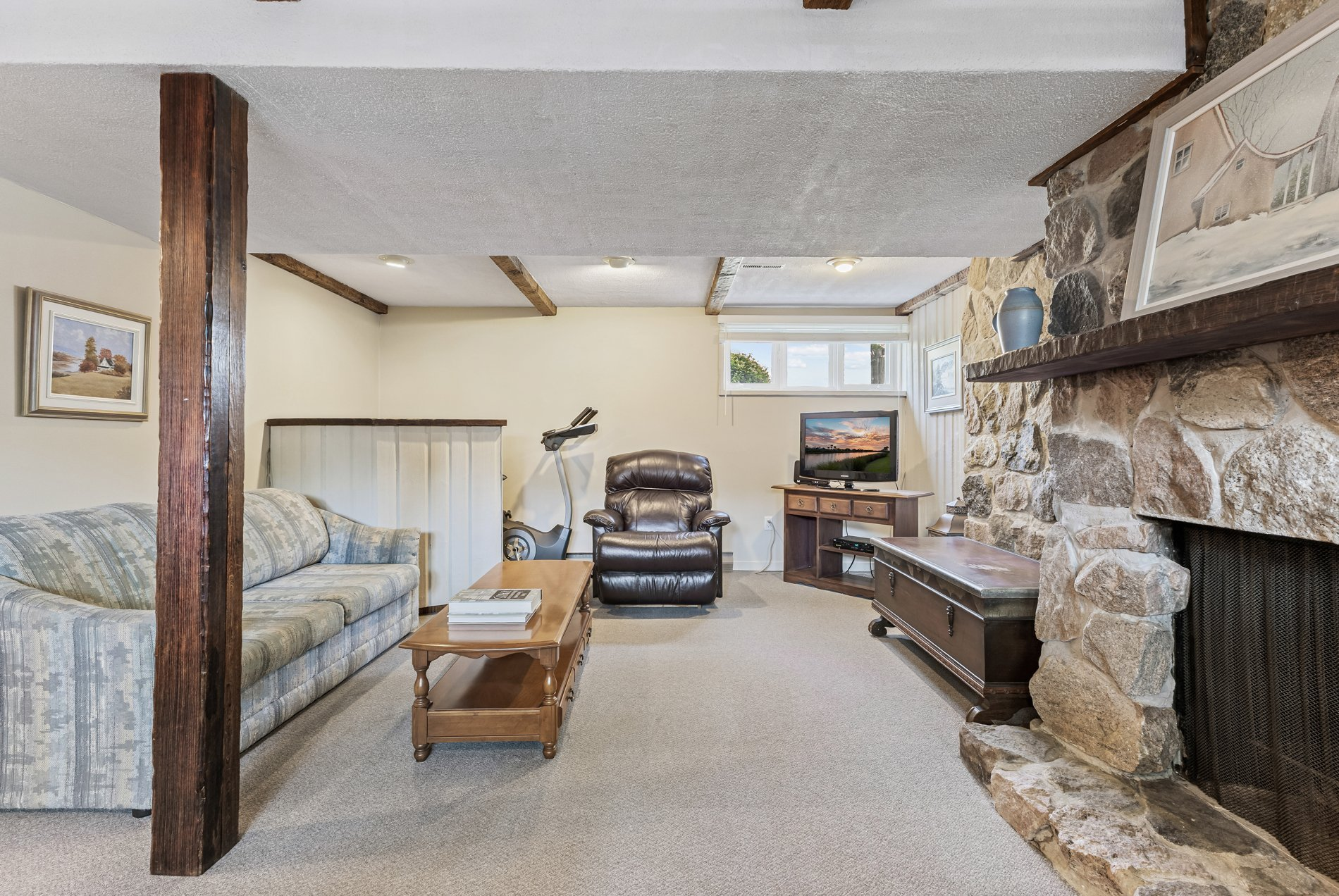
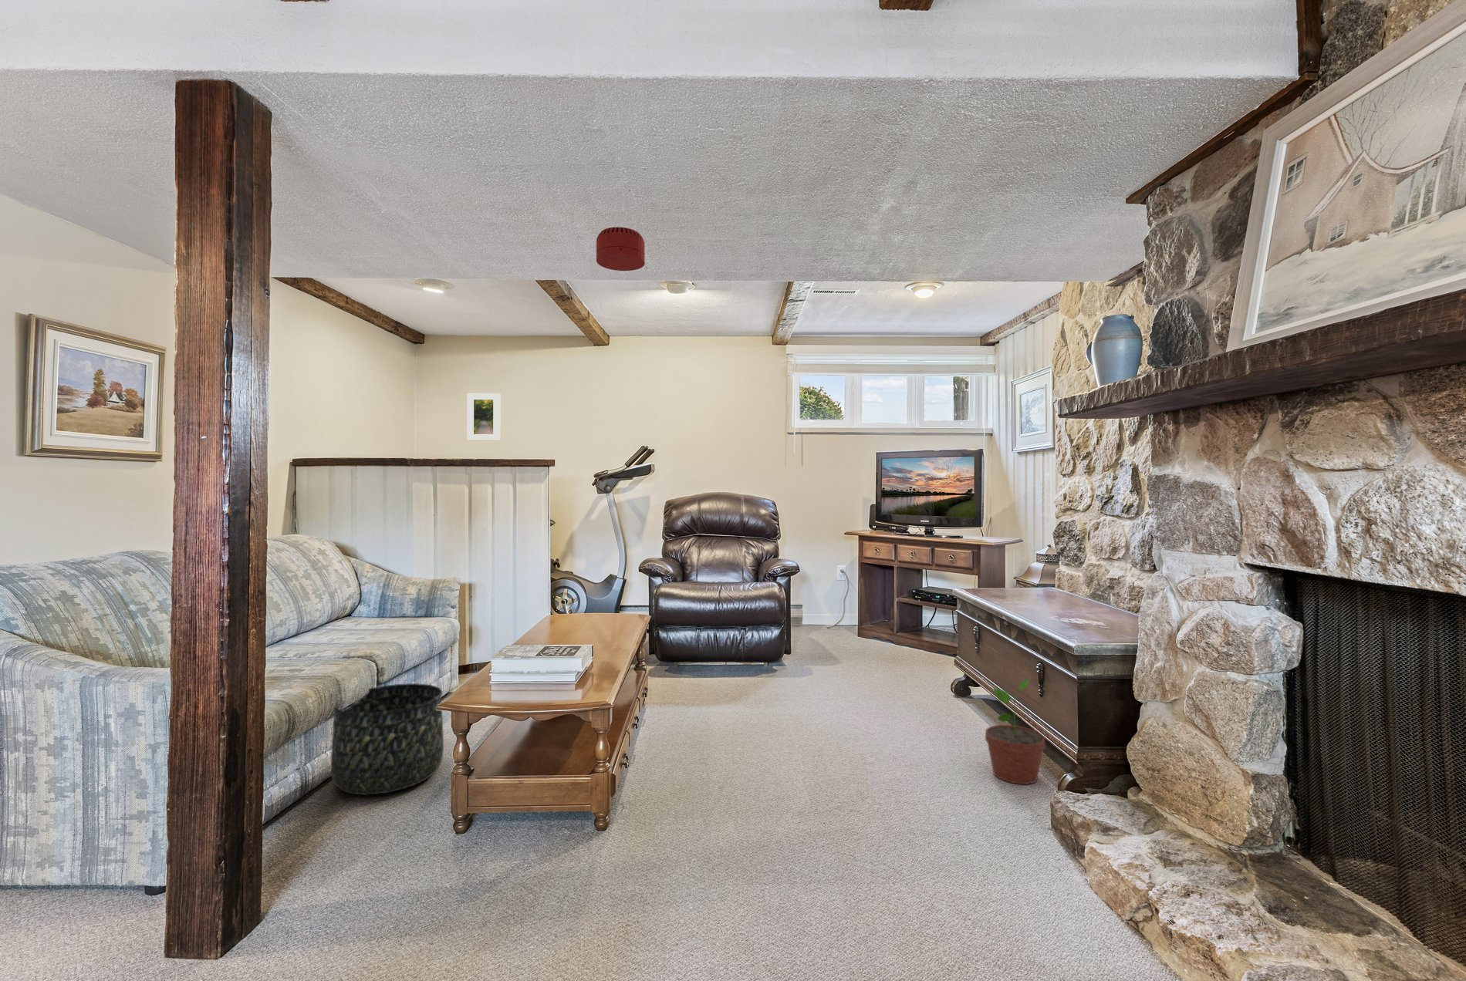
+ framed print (484, 416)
+ potted plant (1015, 728)
+ smoke detector (621, 249)
+ basket (389, 737)
